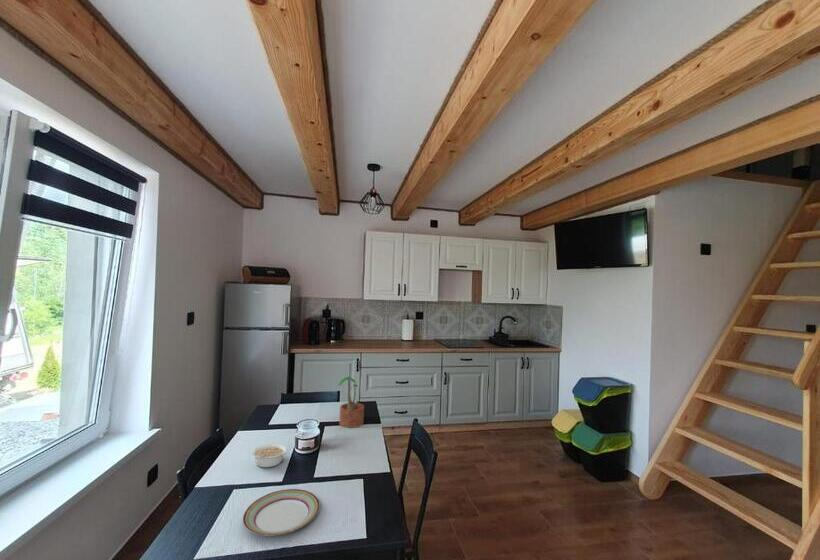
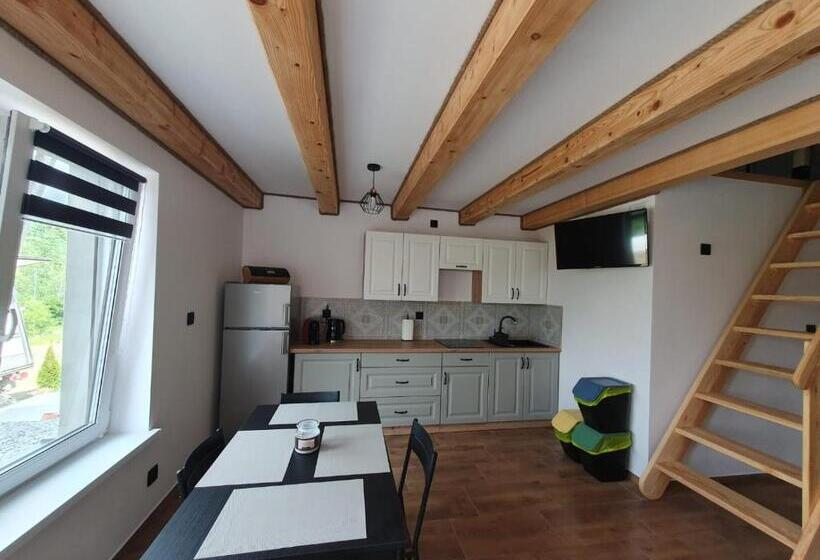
- potted plant (349, 400)
- plate (282, 512)
- legume (270, 455)
